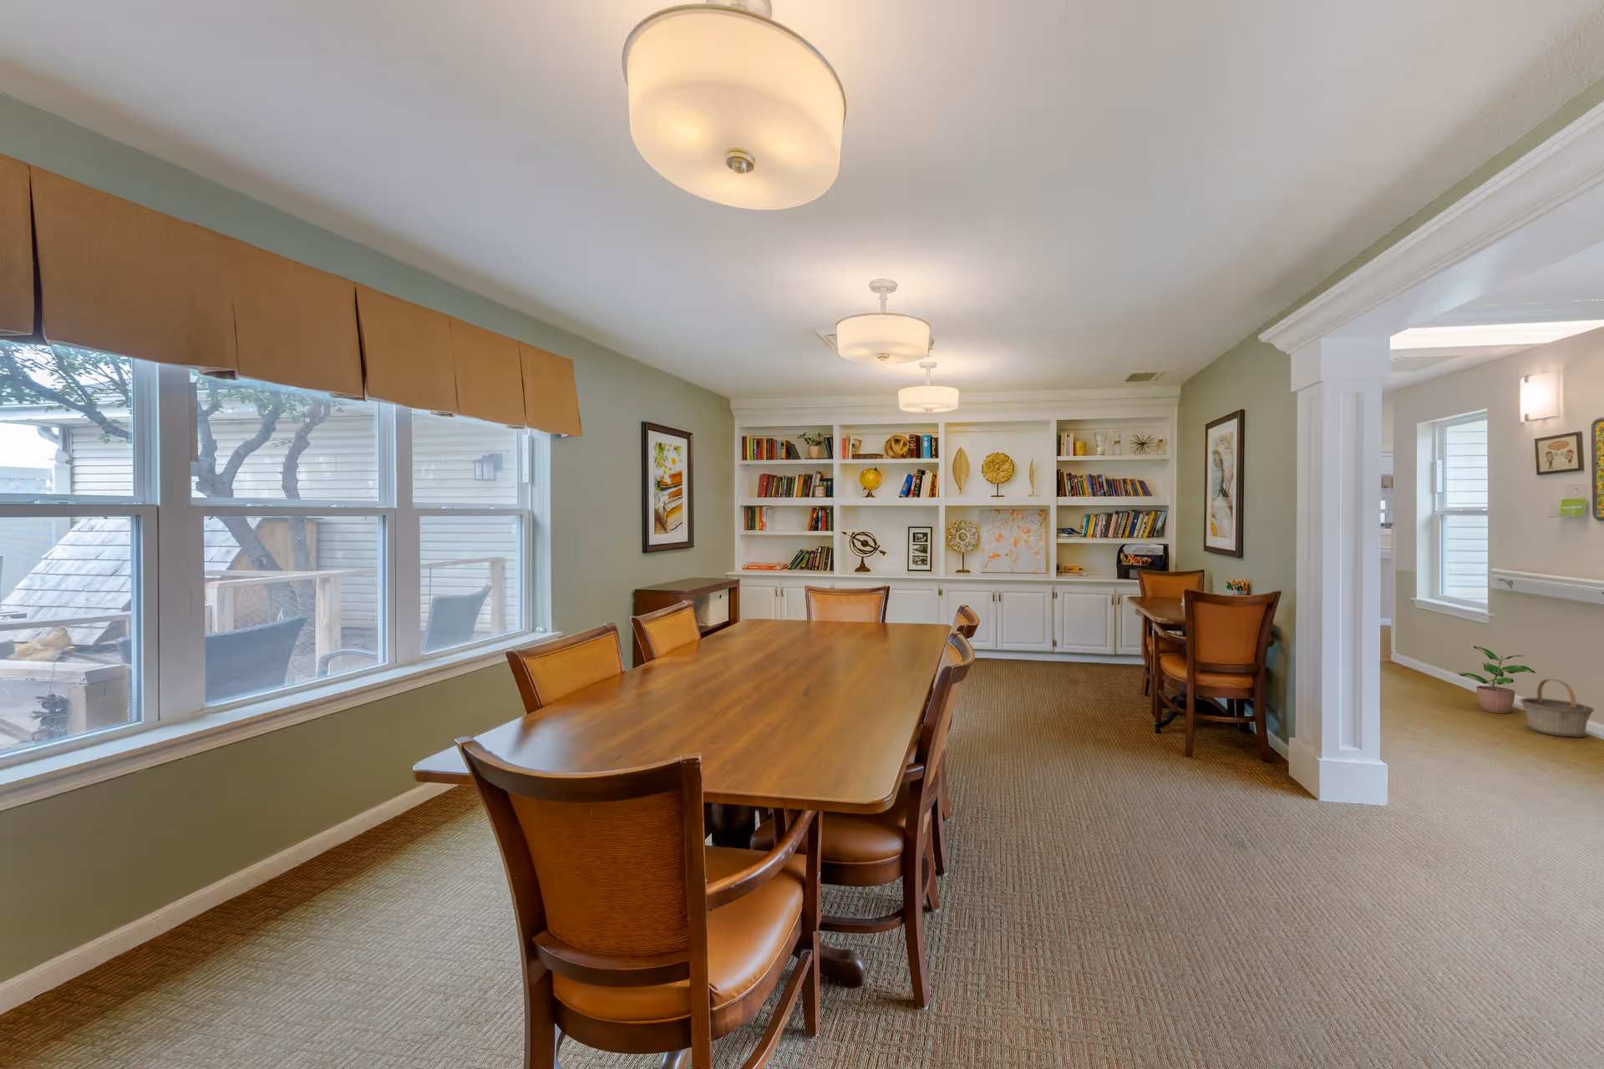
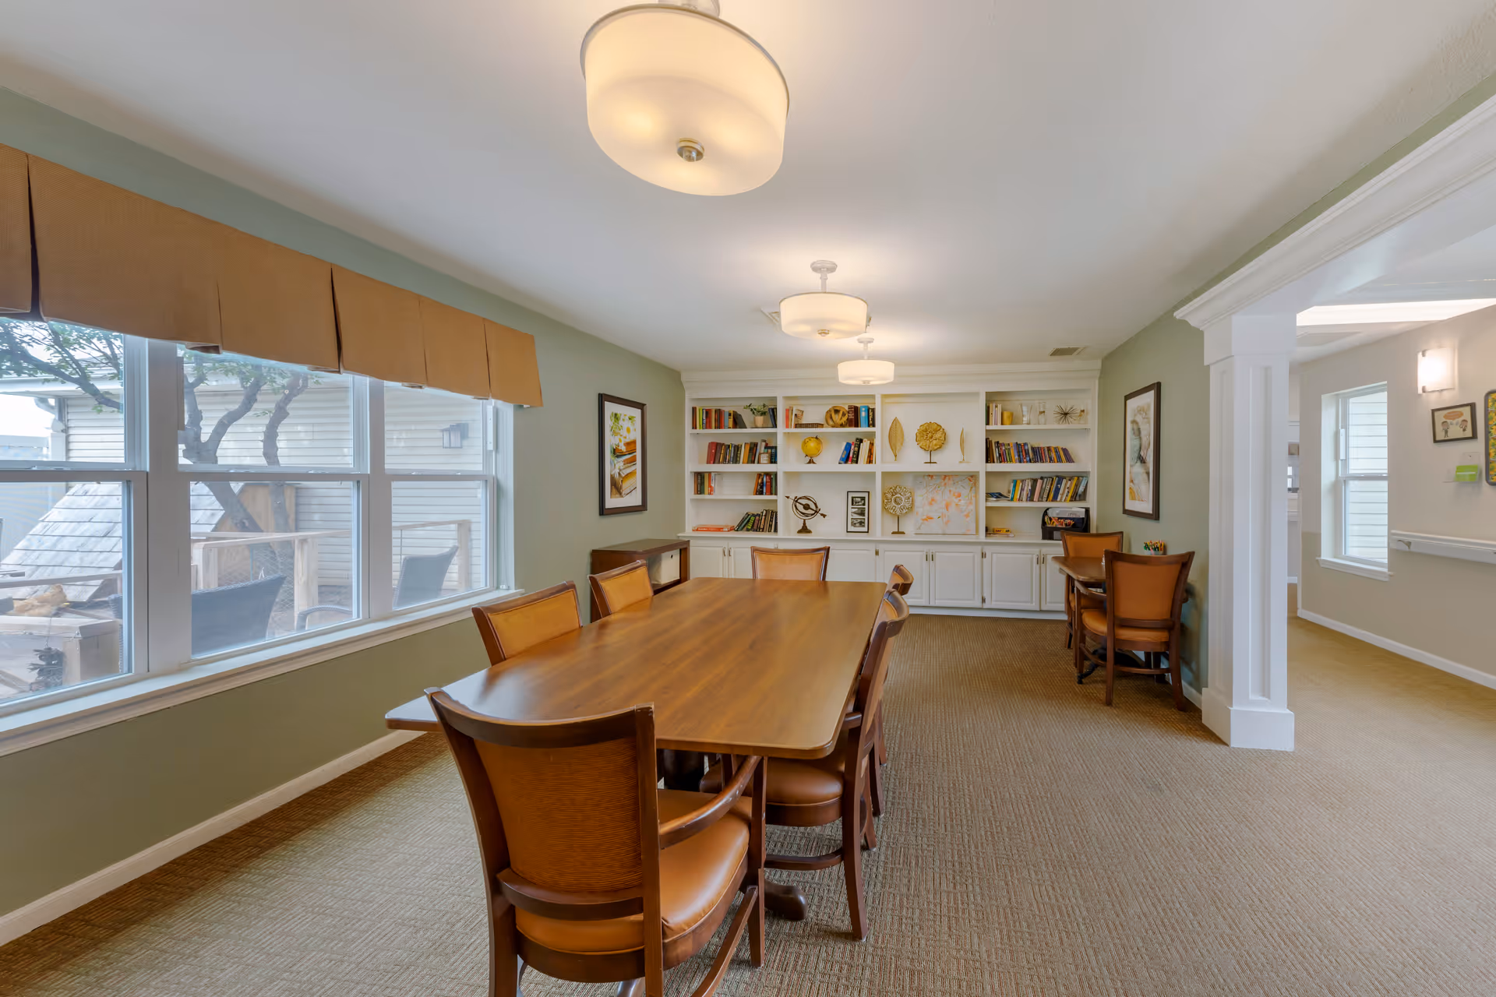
- potted plant (1499, 680)
- basket (1555, 706)
